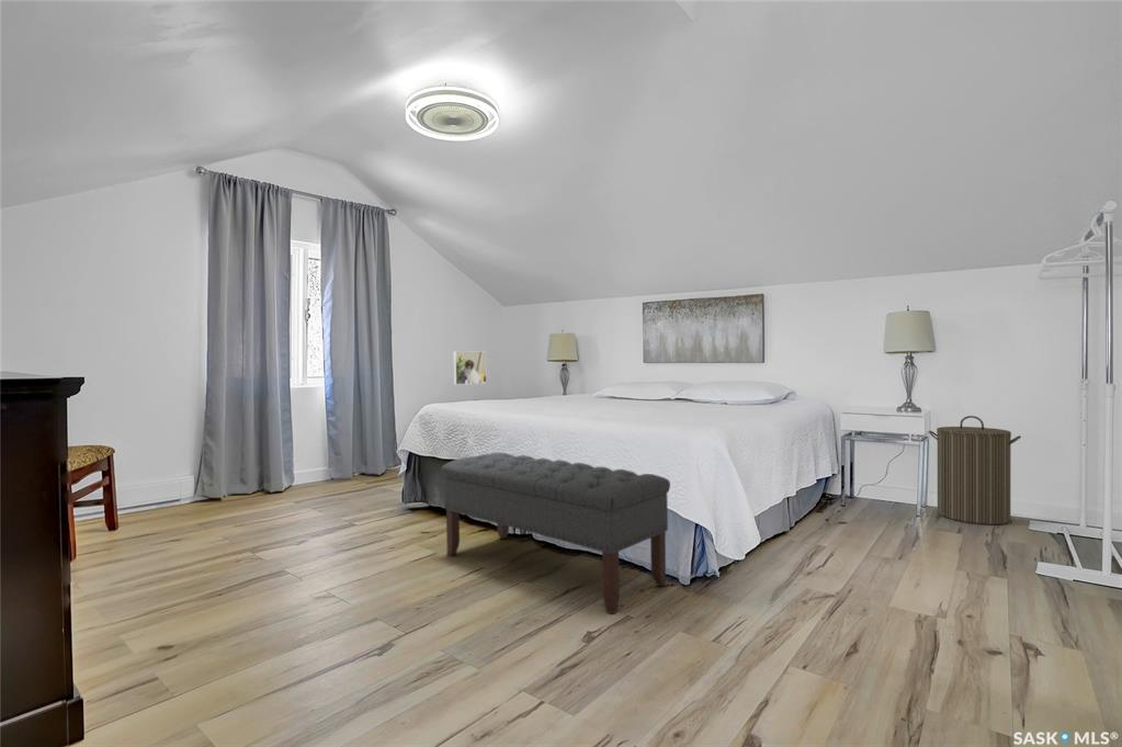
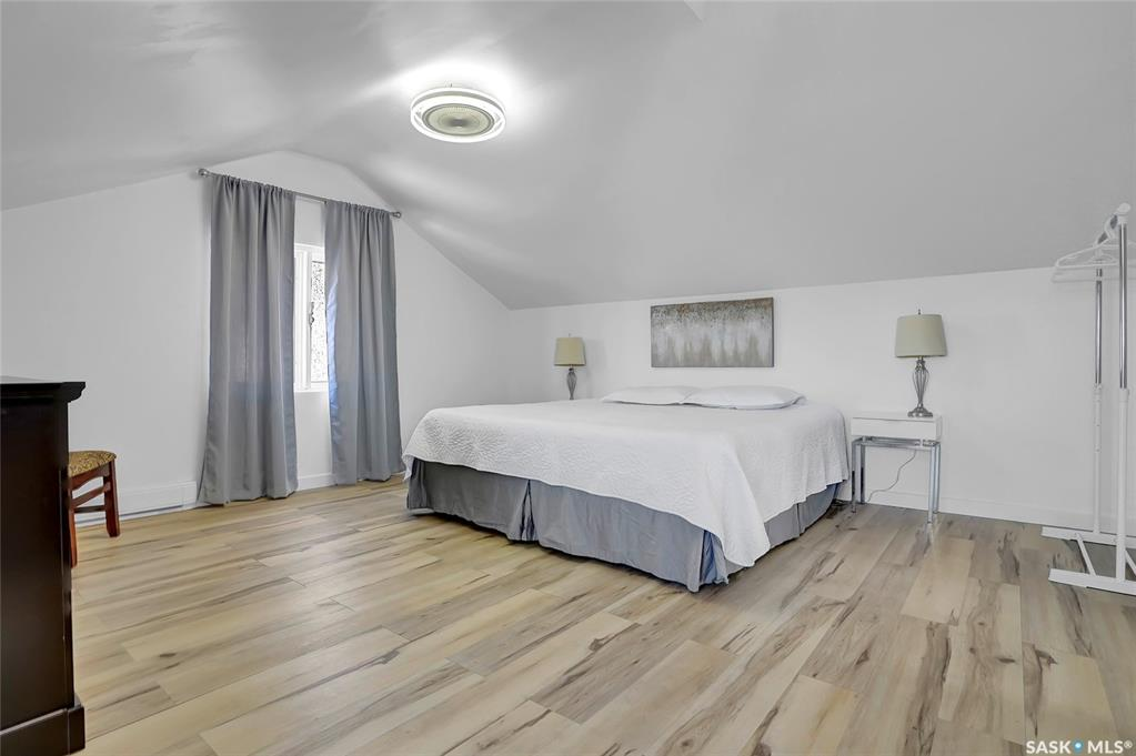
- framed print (469, 367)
- laundry hamper (973, 466)
- bench (546, 517)
